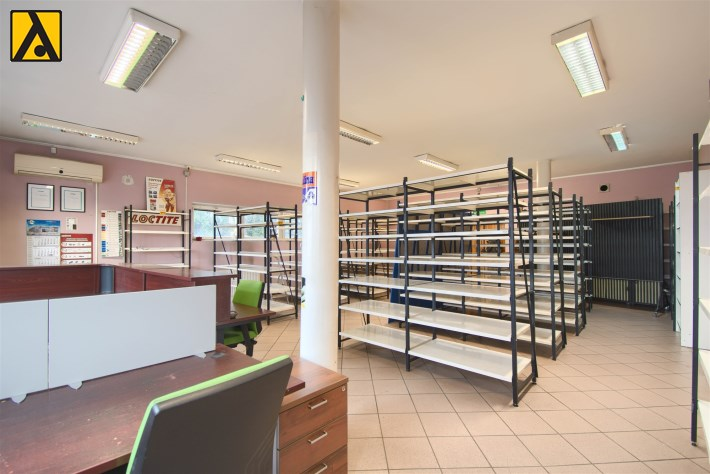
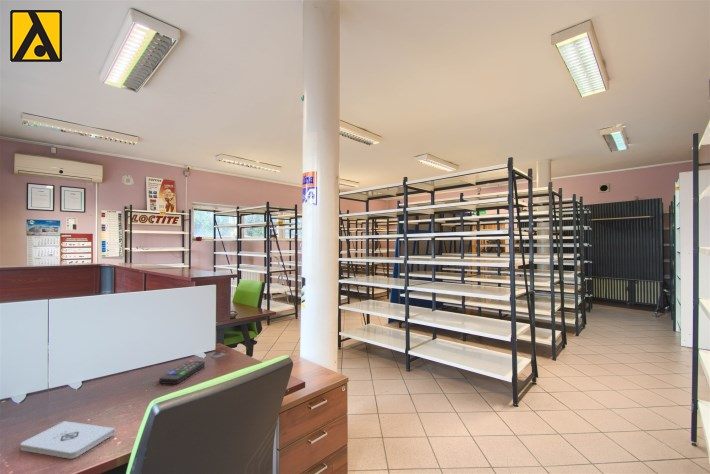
+ remote control (183, 371)
+ notepad (68, 438)
